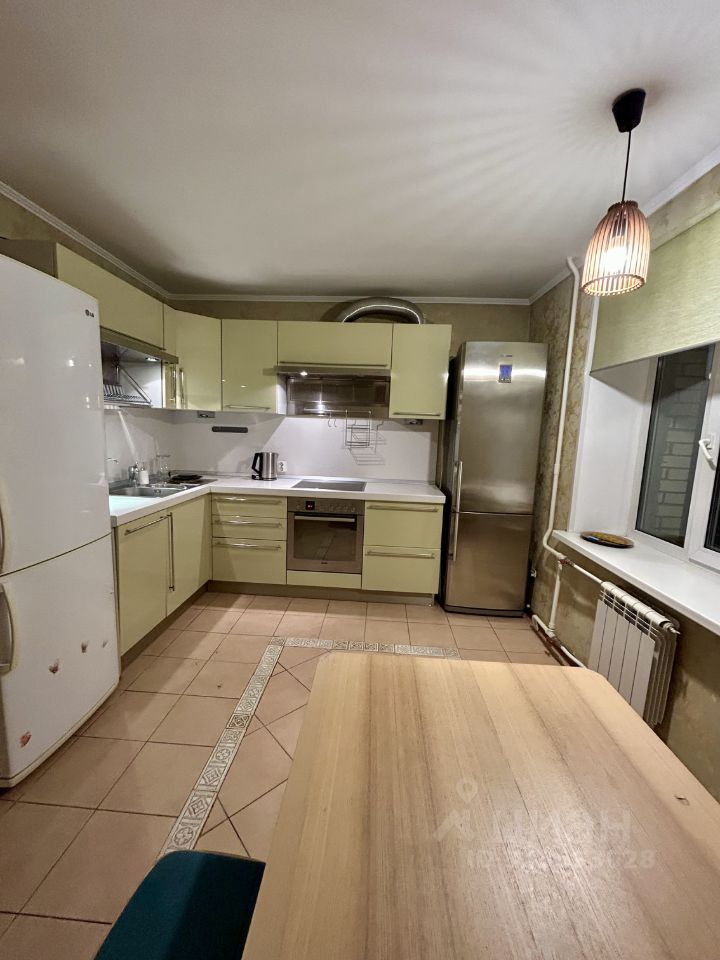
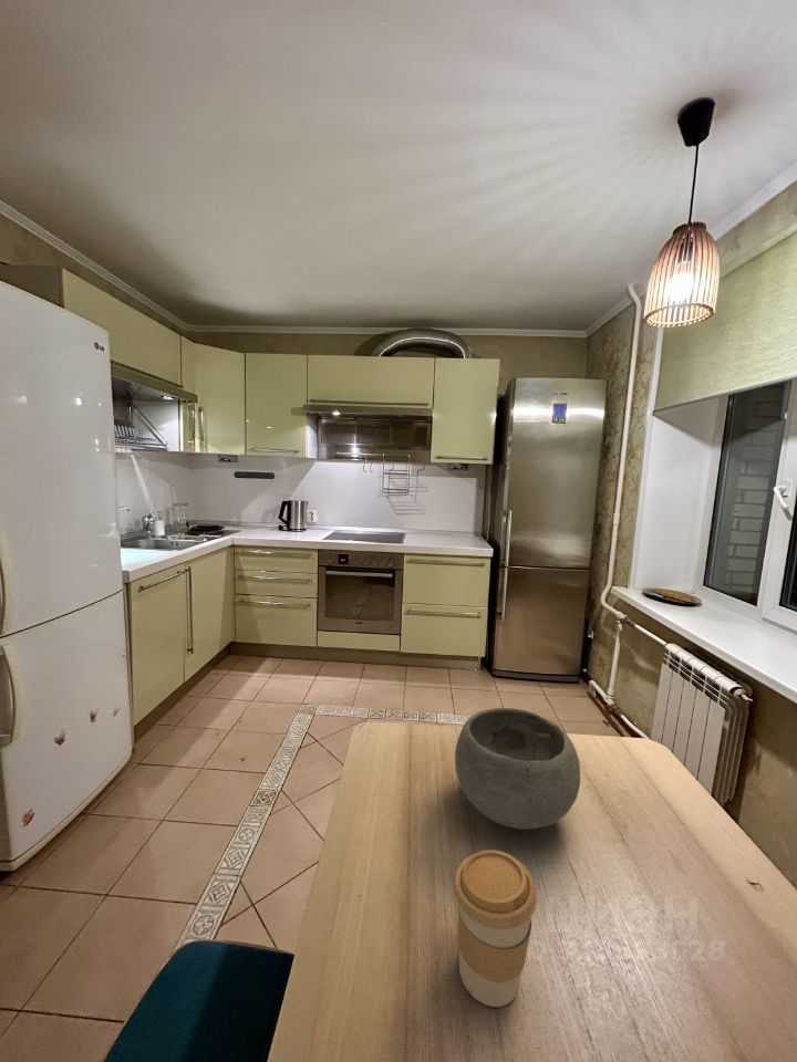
+ coffee cup (491, 922)
+ bowl (515, 770)
